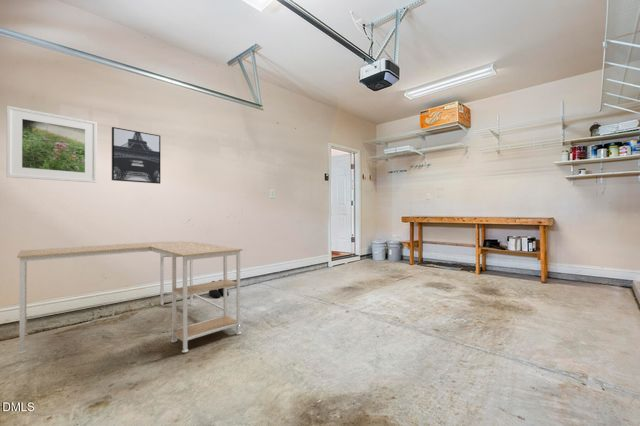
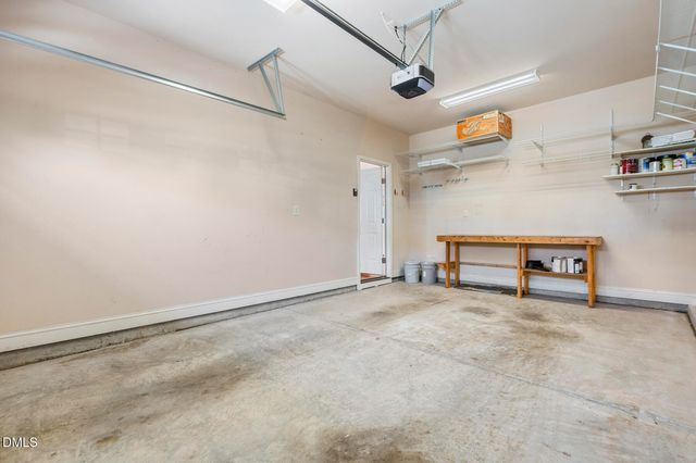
- boots (218, 289)
- desk (134, 297)
- wall art (137, 156)
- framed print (55, 147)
